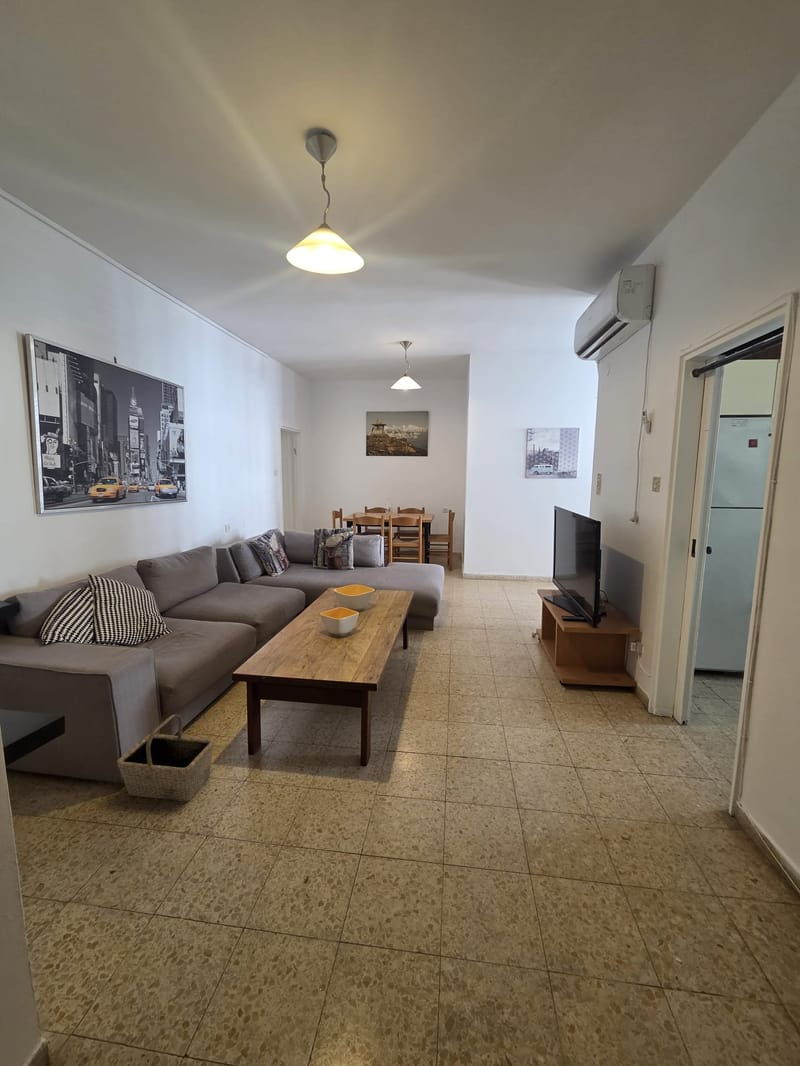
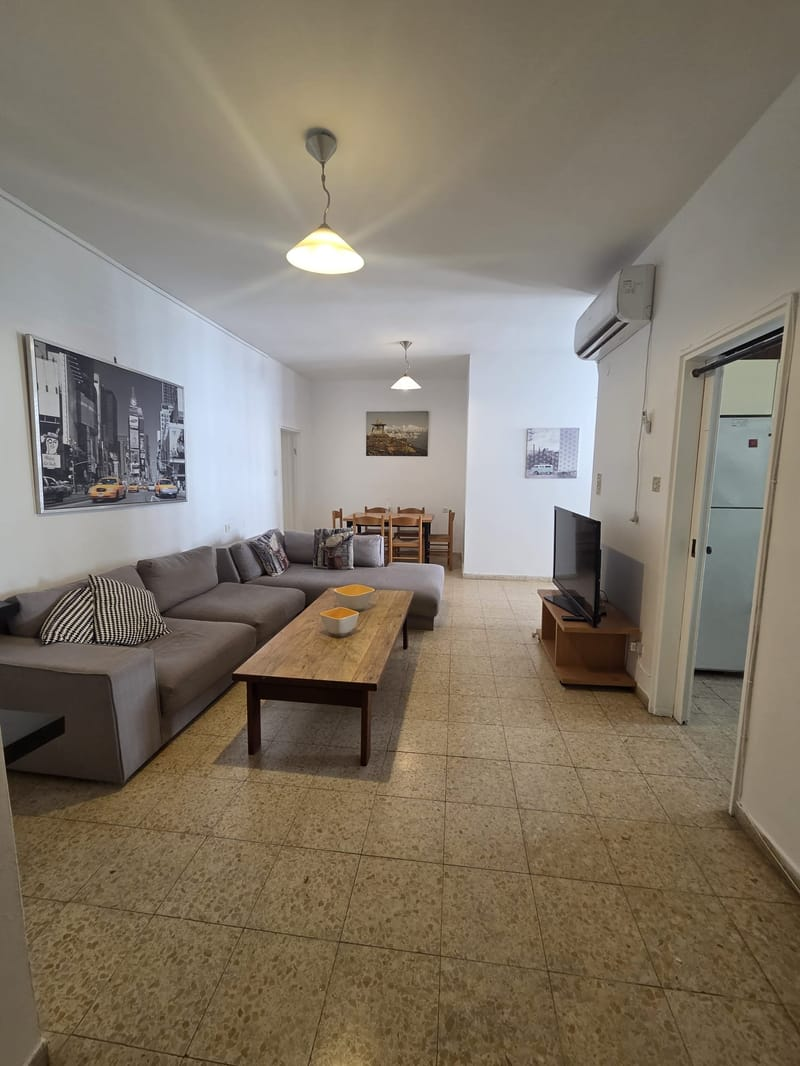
- basket (167, 754)
